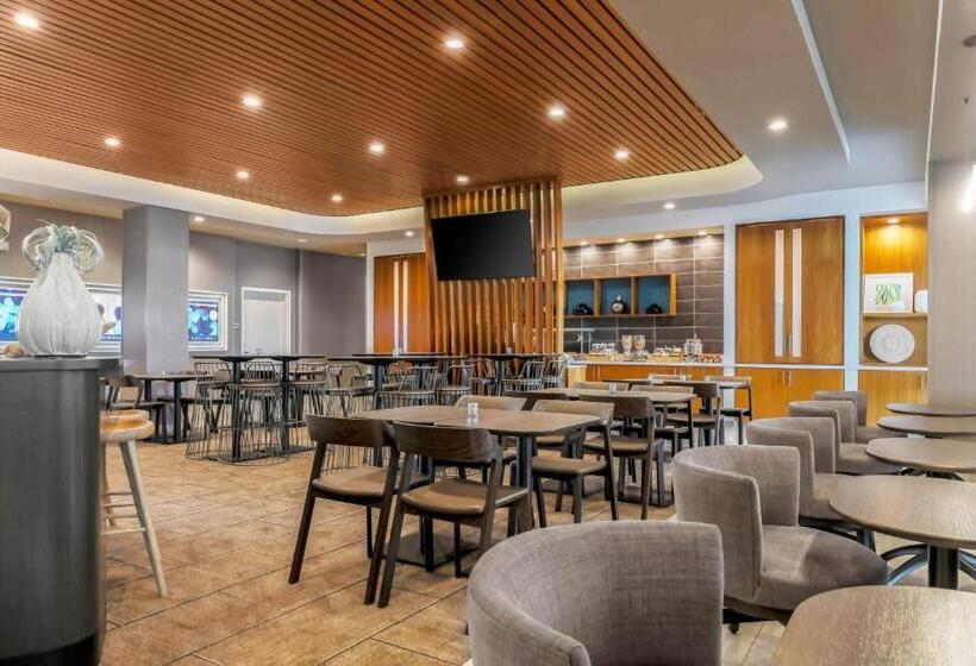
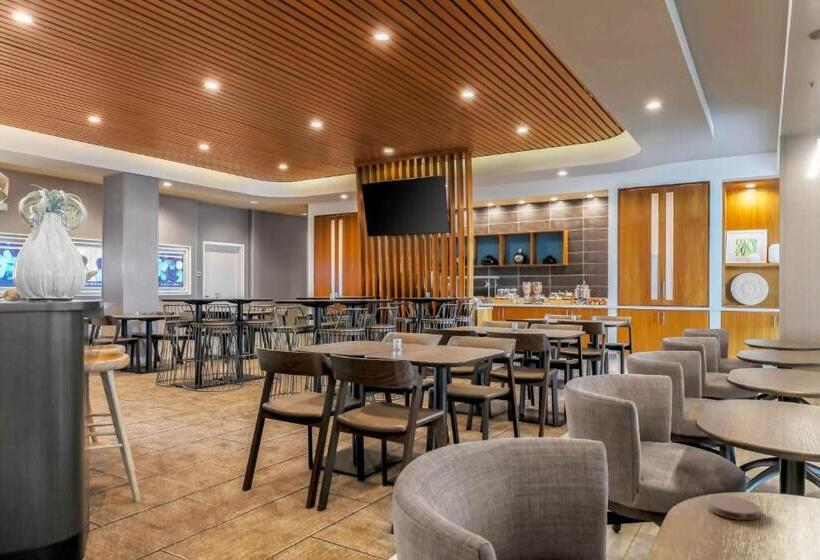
+ coaster (733, 507)
